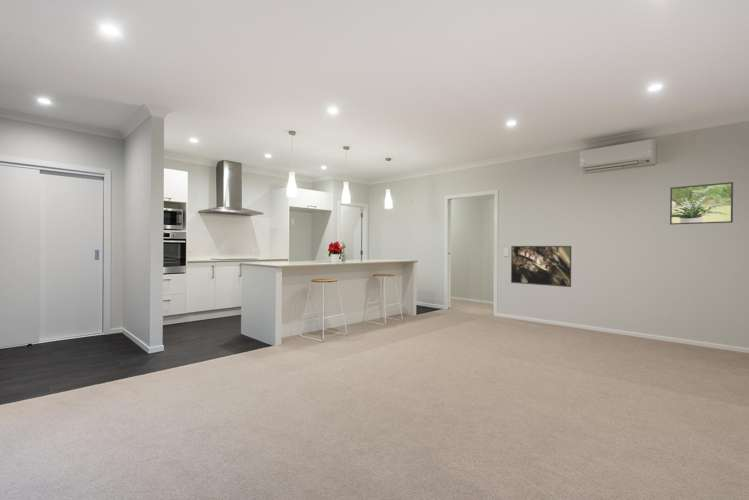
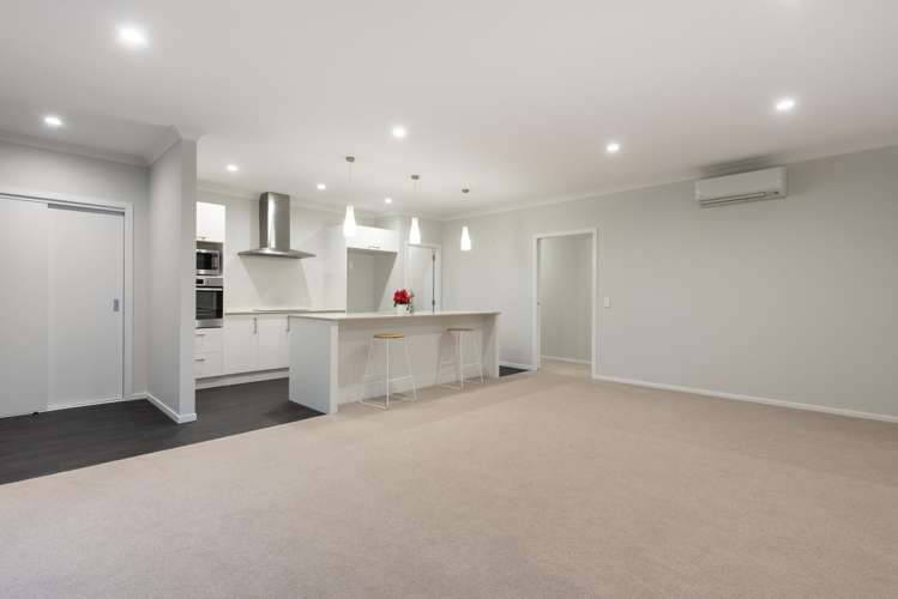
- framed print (700, 204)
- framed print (539, 265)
